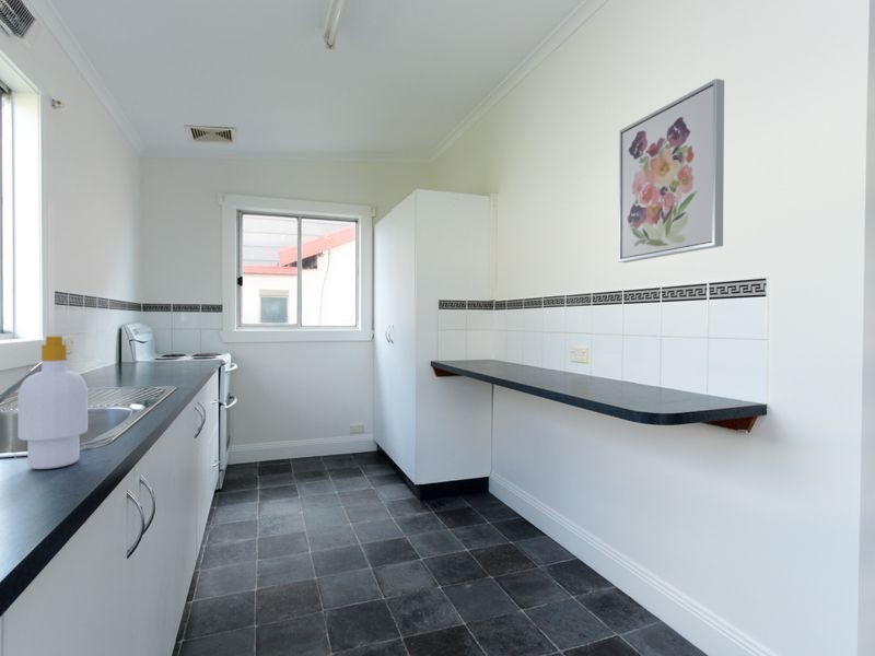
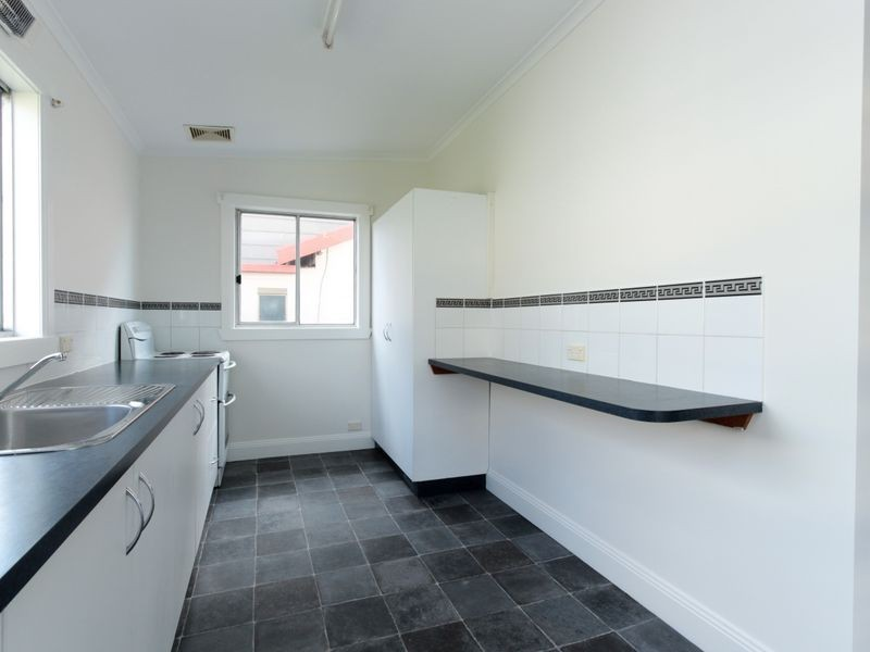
- soap bottle (54, 400)
- wall art (665, 181)
